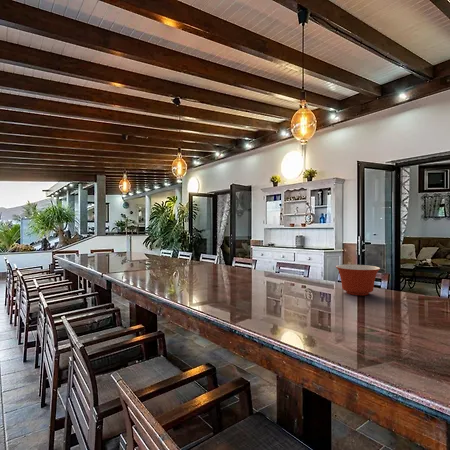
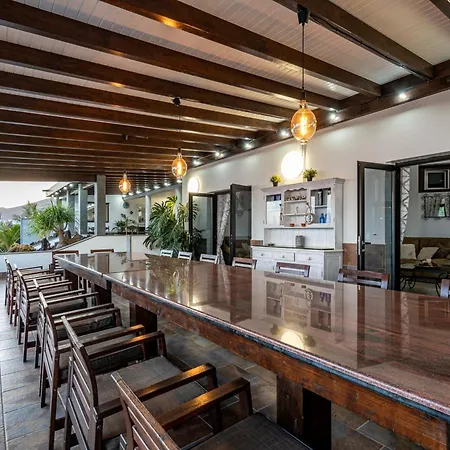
- mixing bowl (357, 280)
